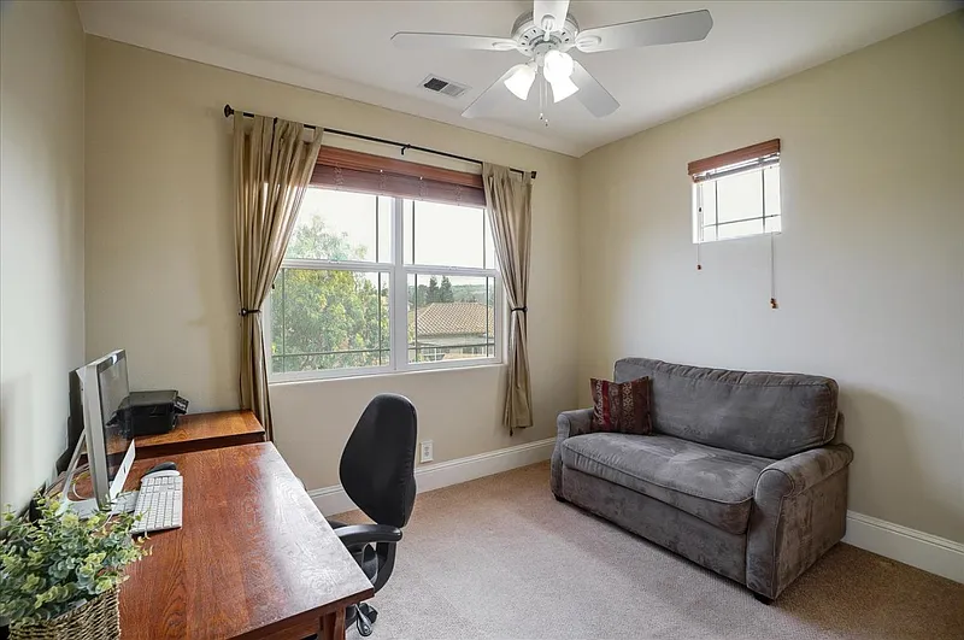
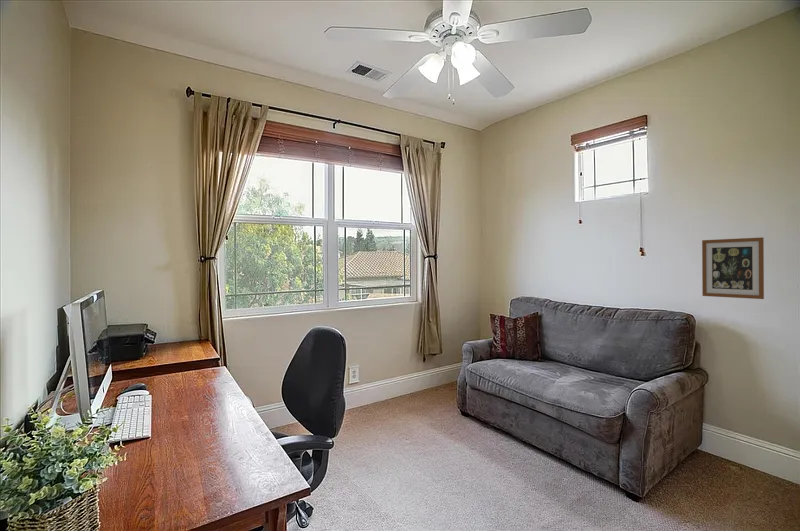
+ wall art (731, 268)
